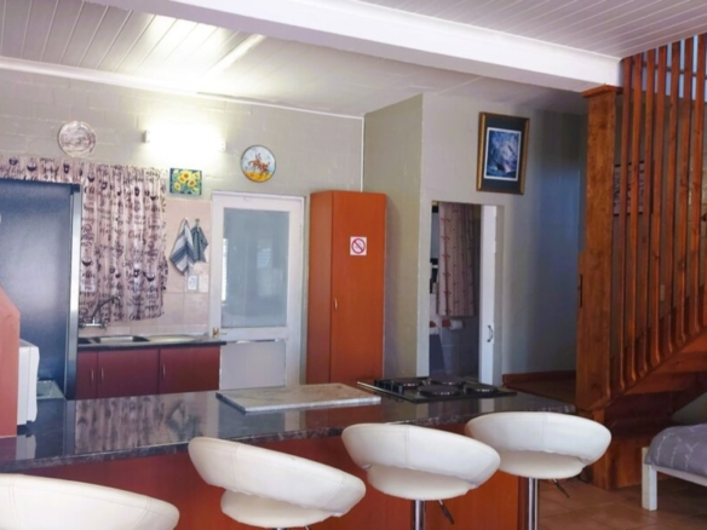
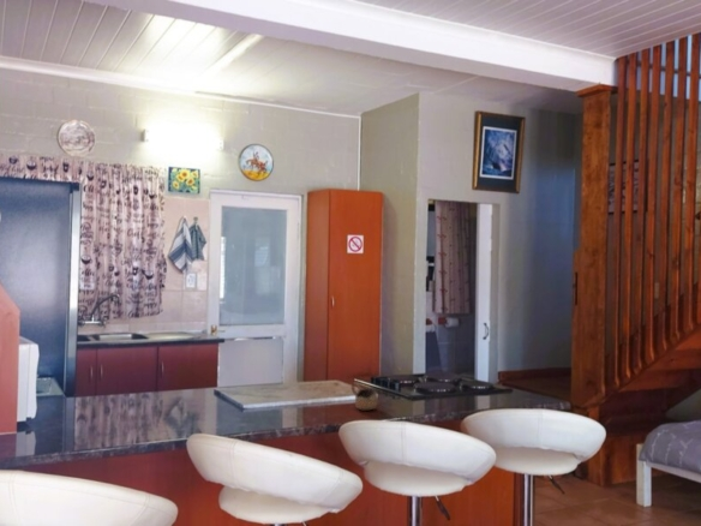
+ cup (365, 396)
